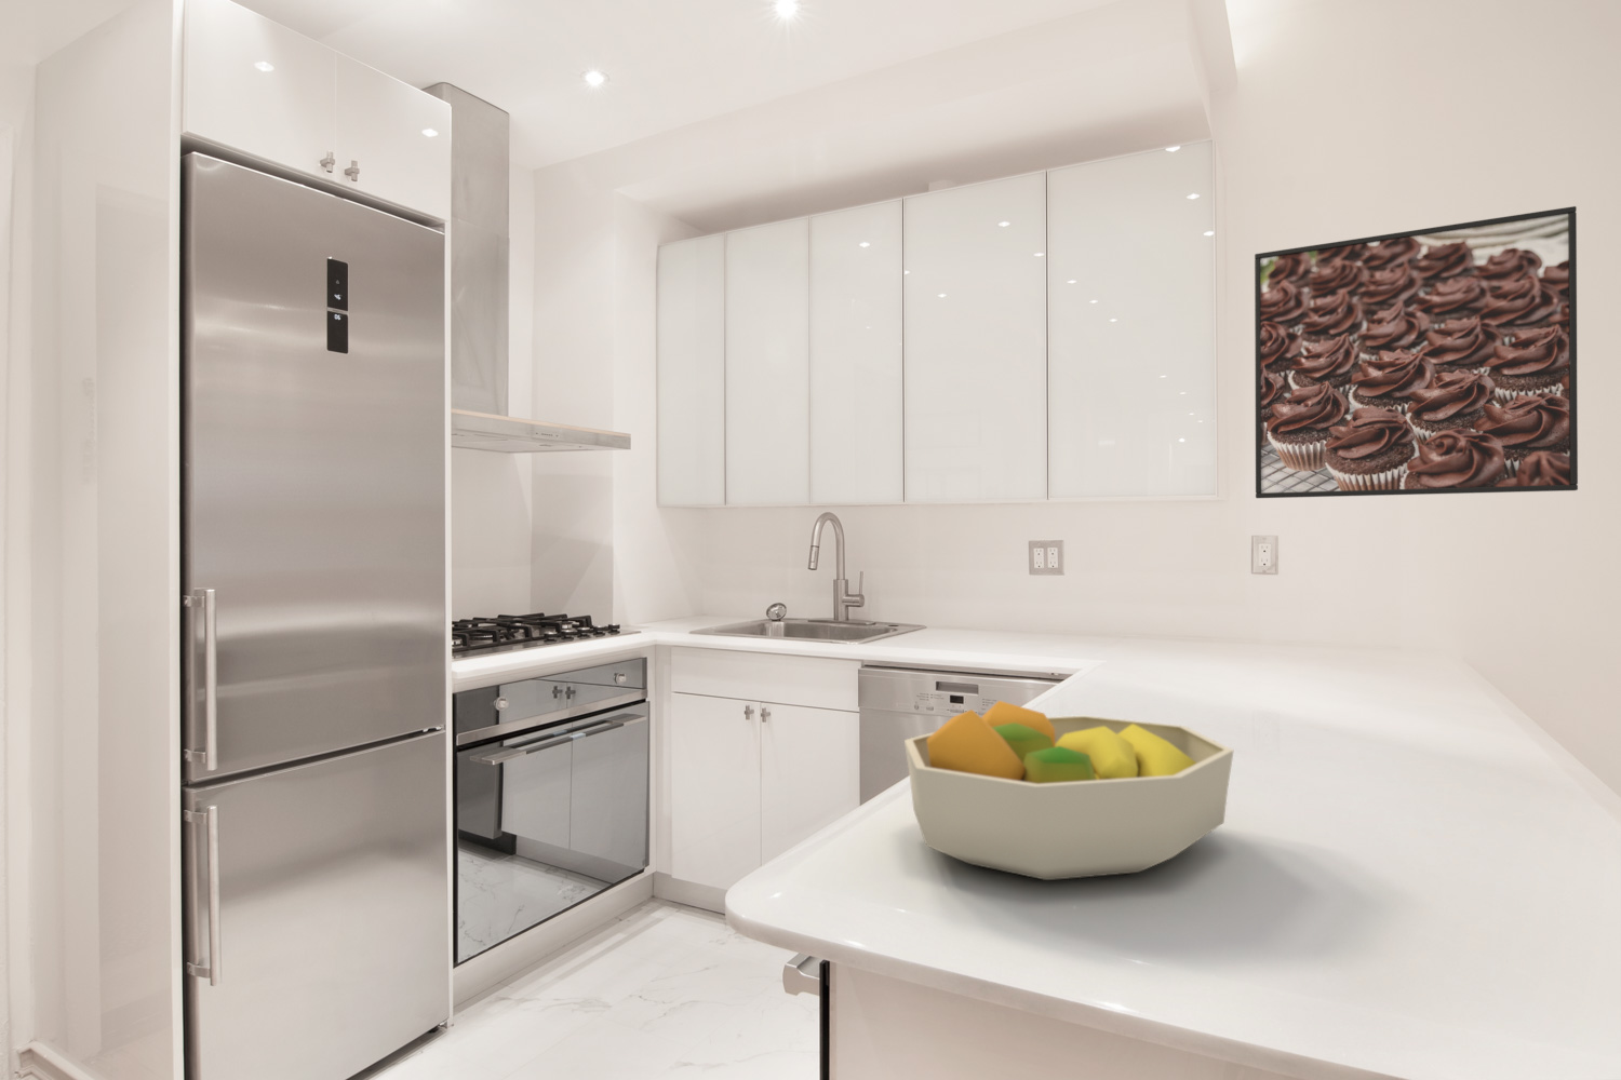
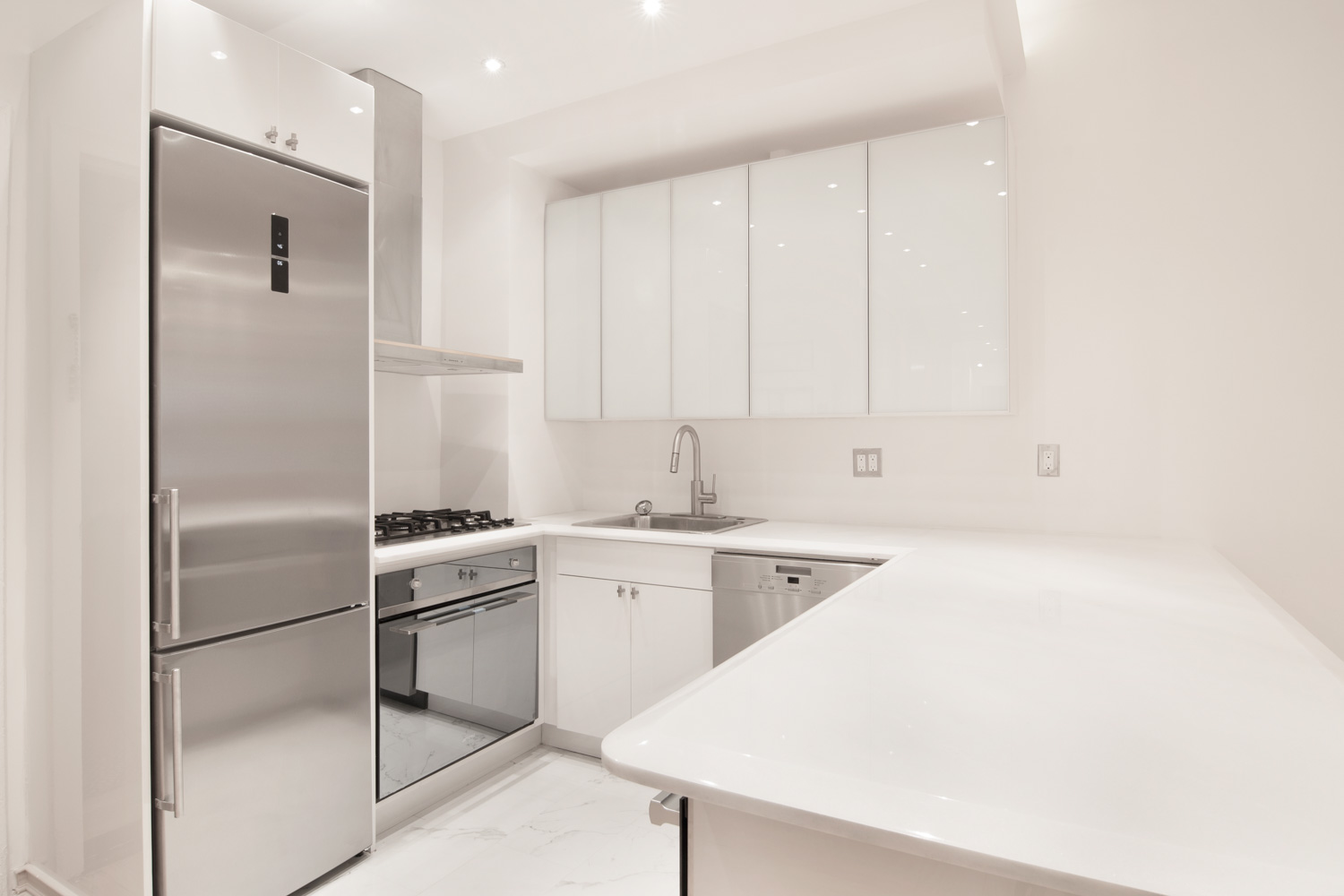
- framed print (1403, 363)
- fruit bowl (1065, 770)
